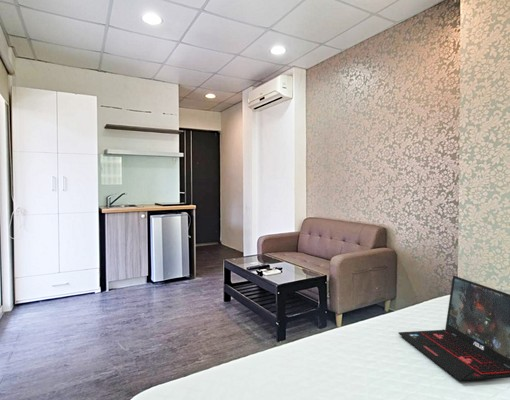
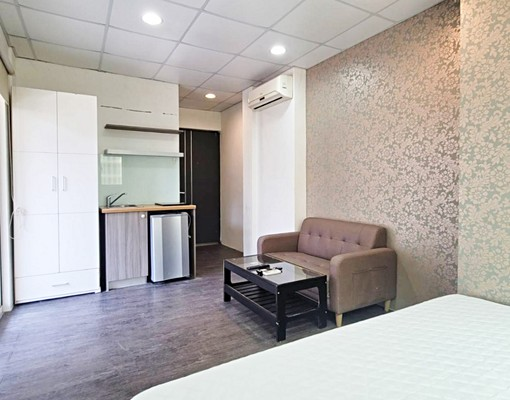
- laptop (456, 320)
